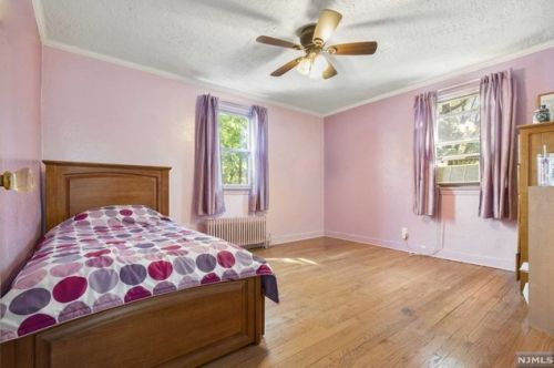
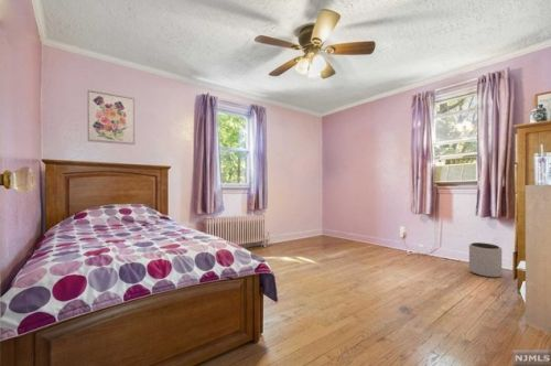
+ wall art (111, 118)
+ plant pot (485, 259)
